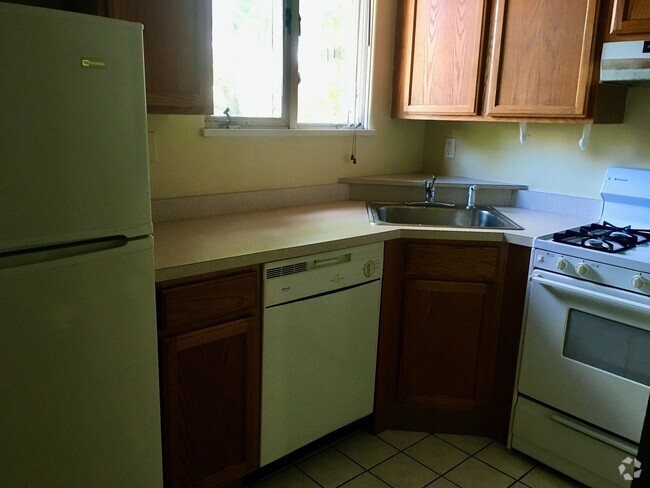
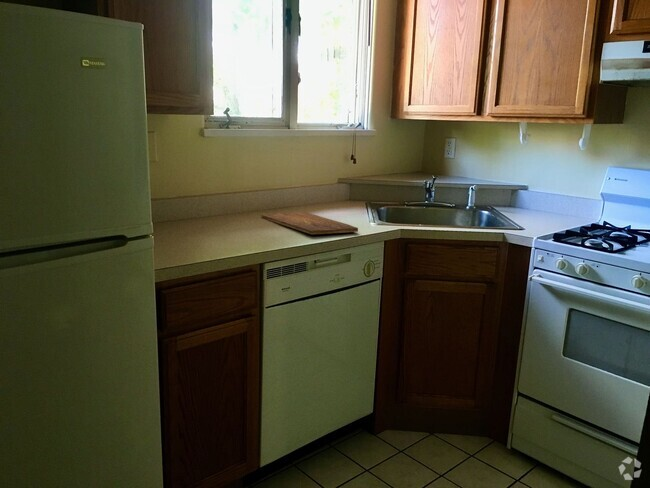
+ cutting board (308, 222)
